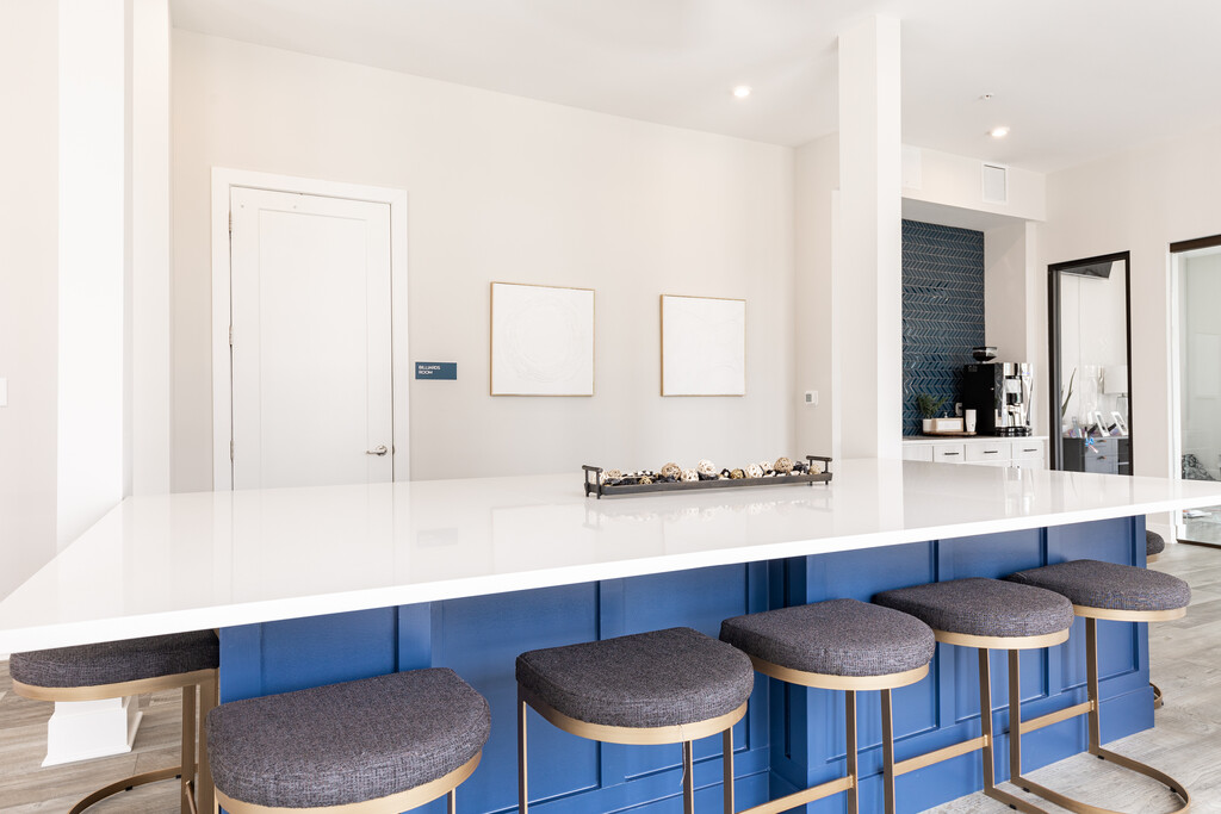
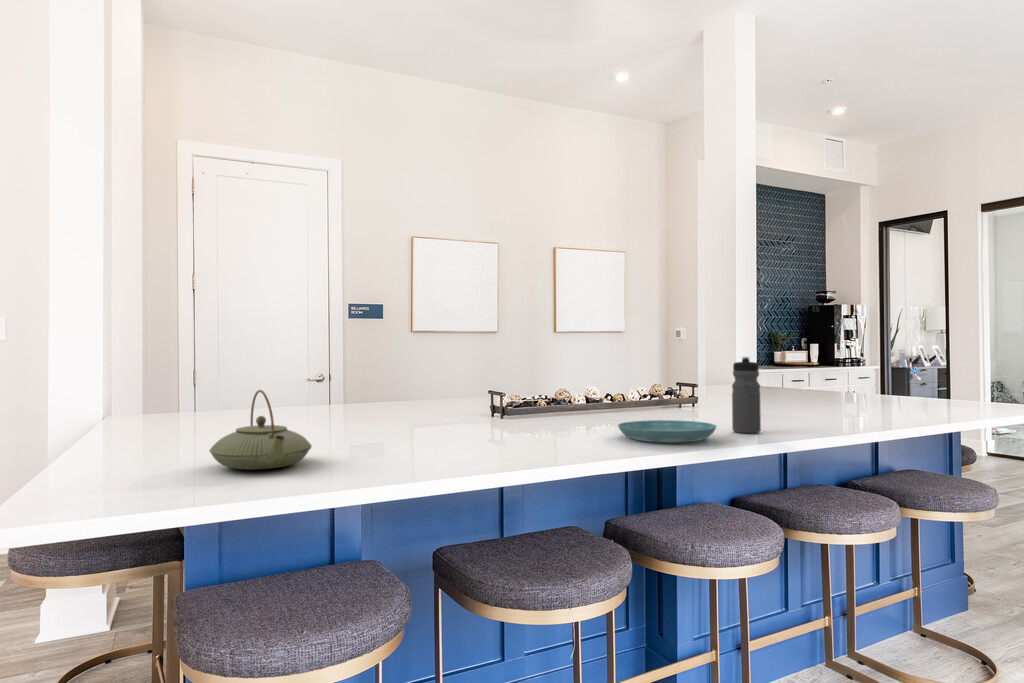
+ saucer (666, 431)
+ water bottle (746, 394)
+ teapot (263, 428)
